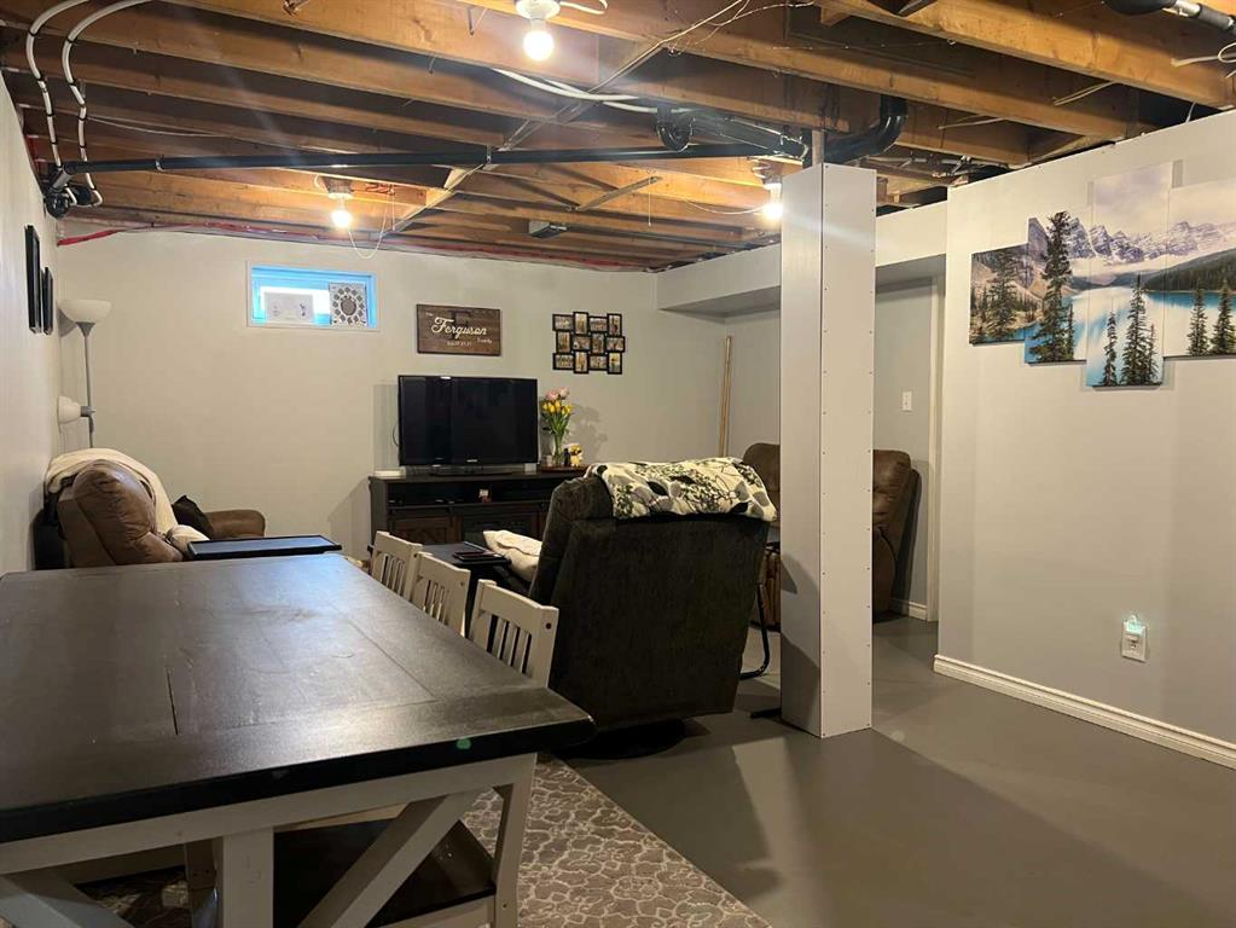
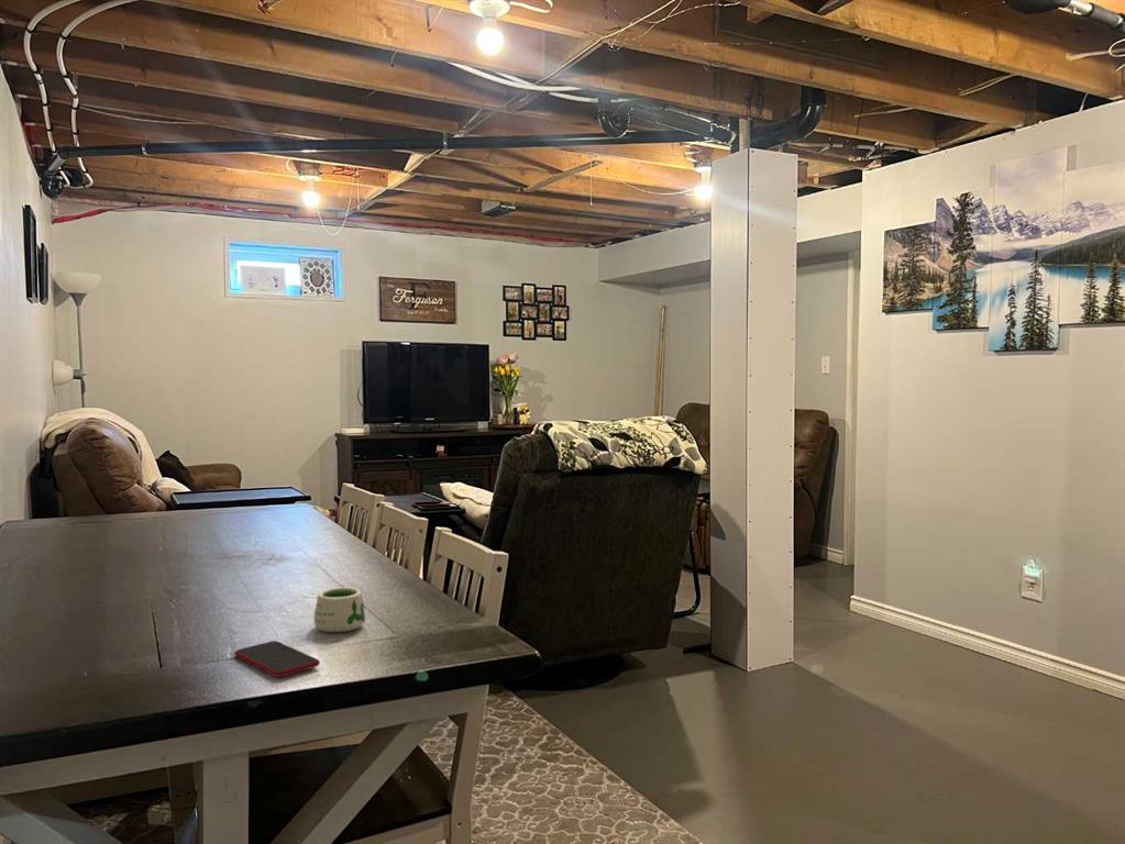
+ mug (338, 607)
+ smartphone (276, 657)
